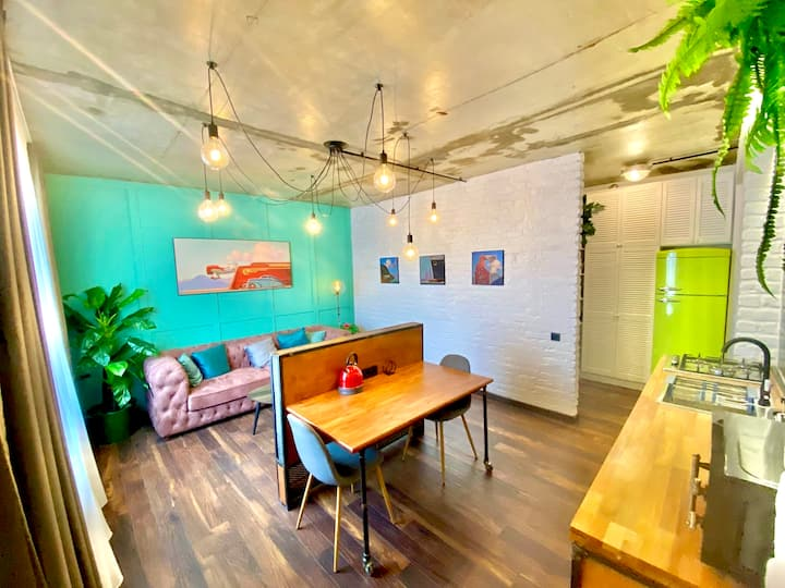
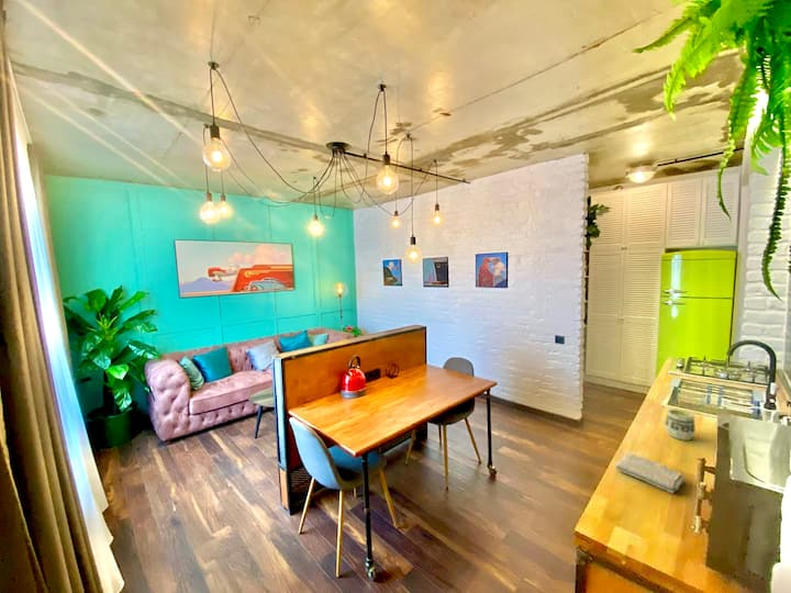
+ cup (679, 424)
+ washcloth (648, 471)
